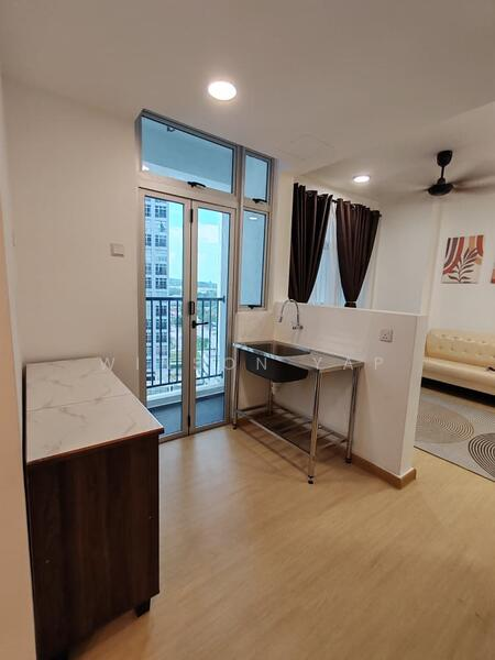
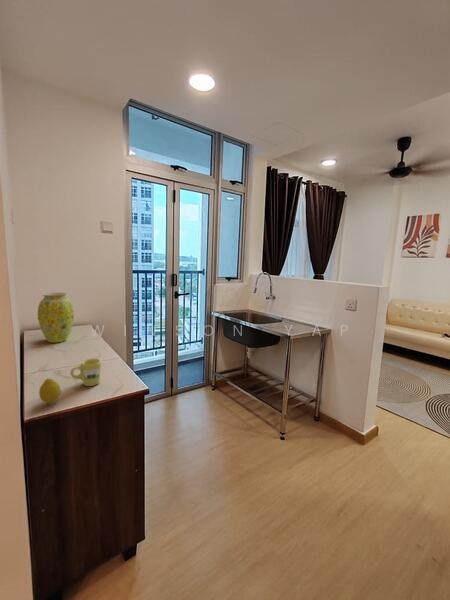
+ fruit (49, 391)
+ mug (86, 373)
+ vase (56, 317)
